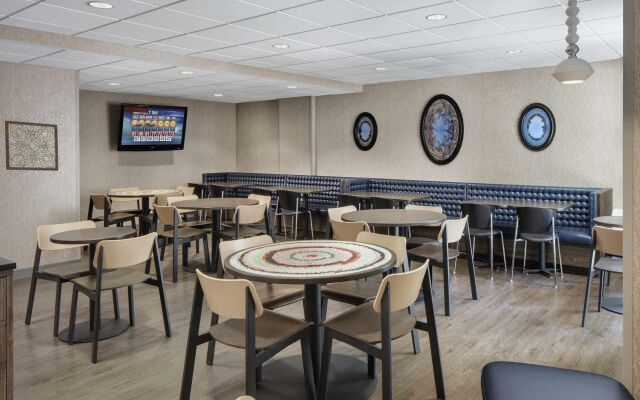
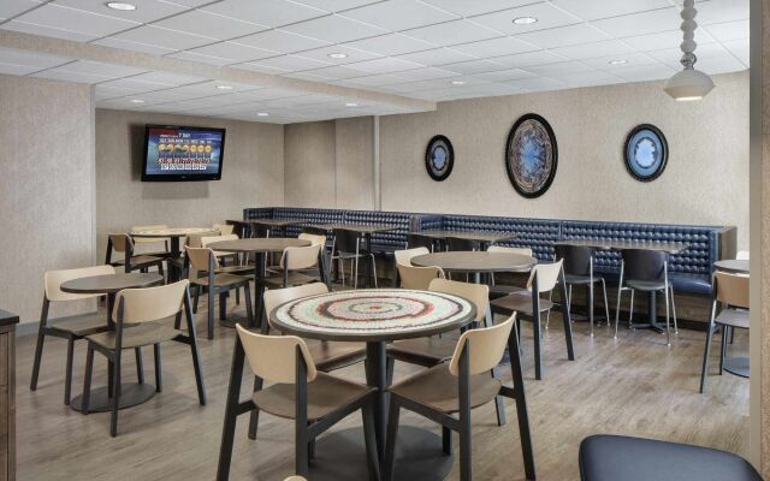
- wall art (30, 146)
